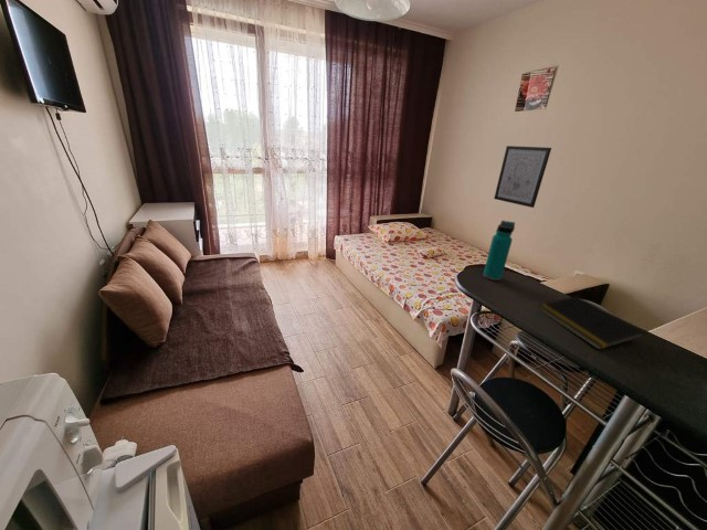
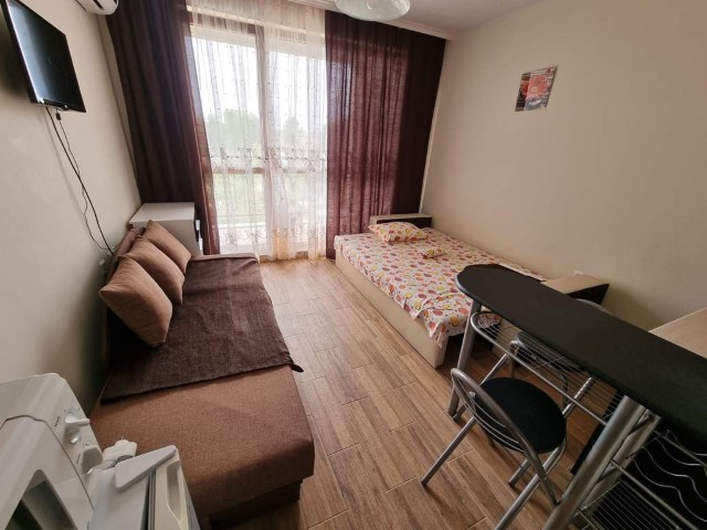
- wall art (519, 176)
- water bottle (498, 250)
- notepad (587, 319)
